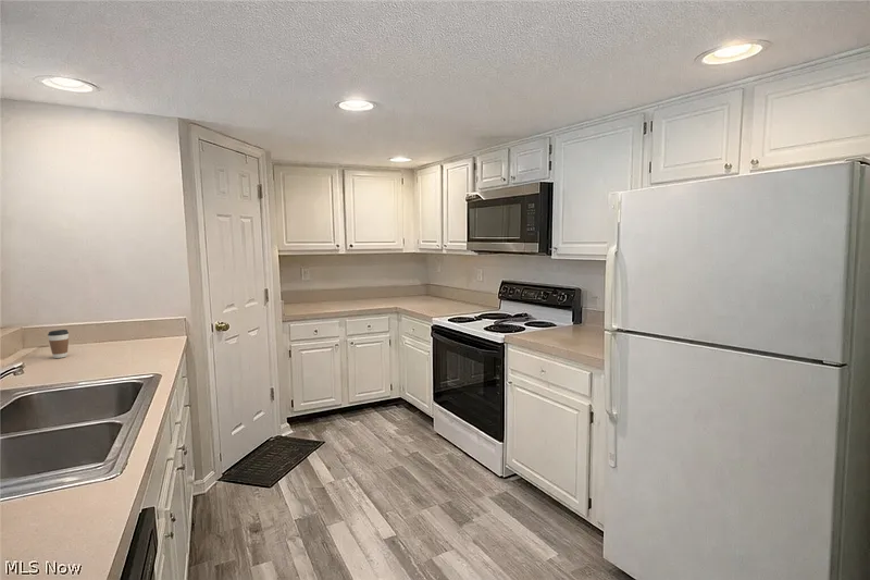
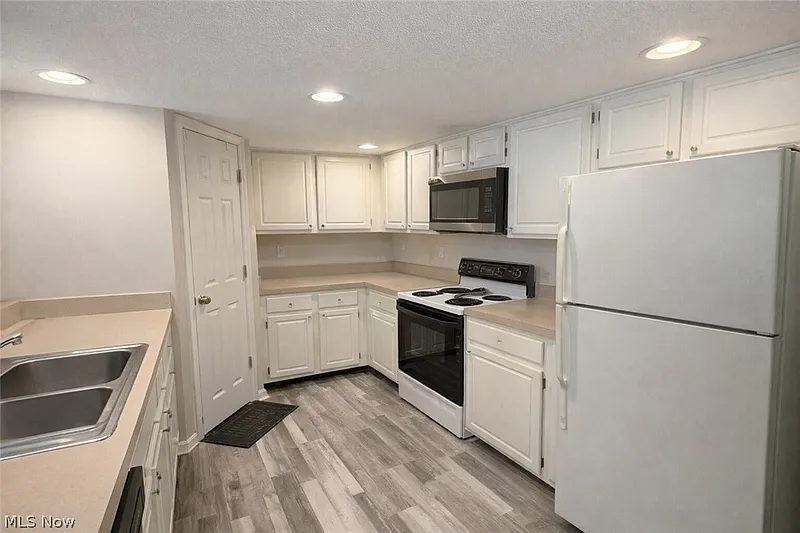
- coffee cup (59, 343)
